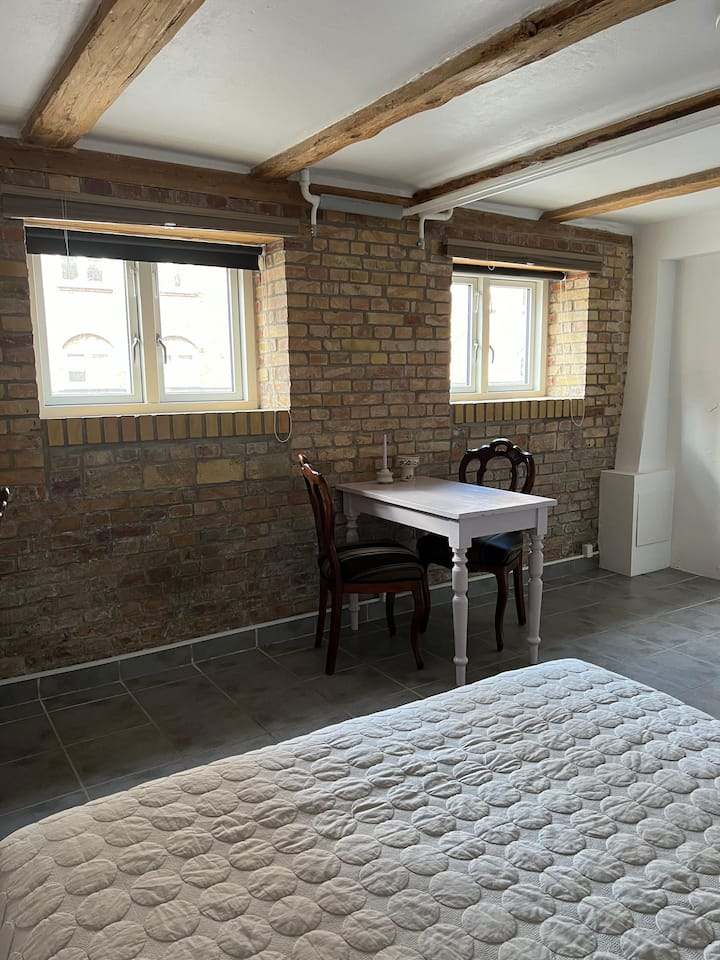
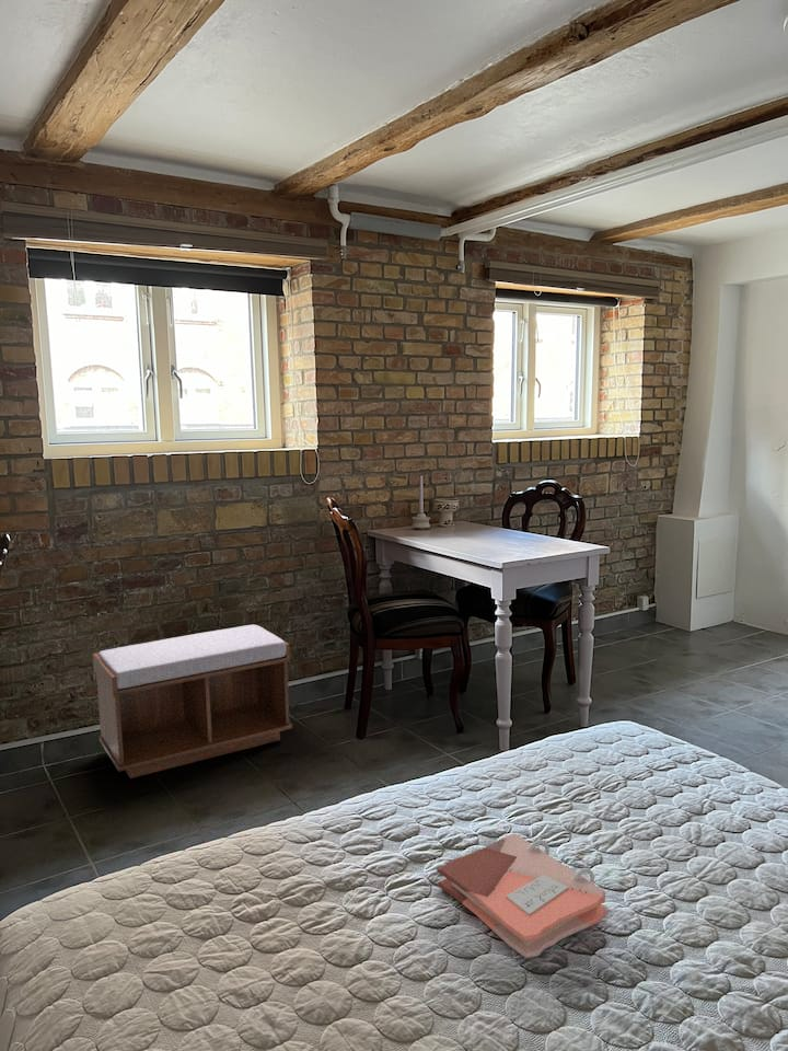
+ bench (195, 694)
+ phonebook (518, 886)
